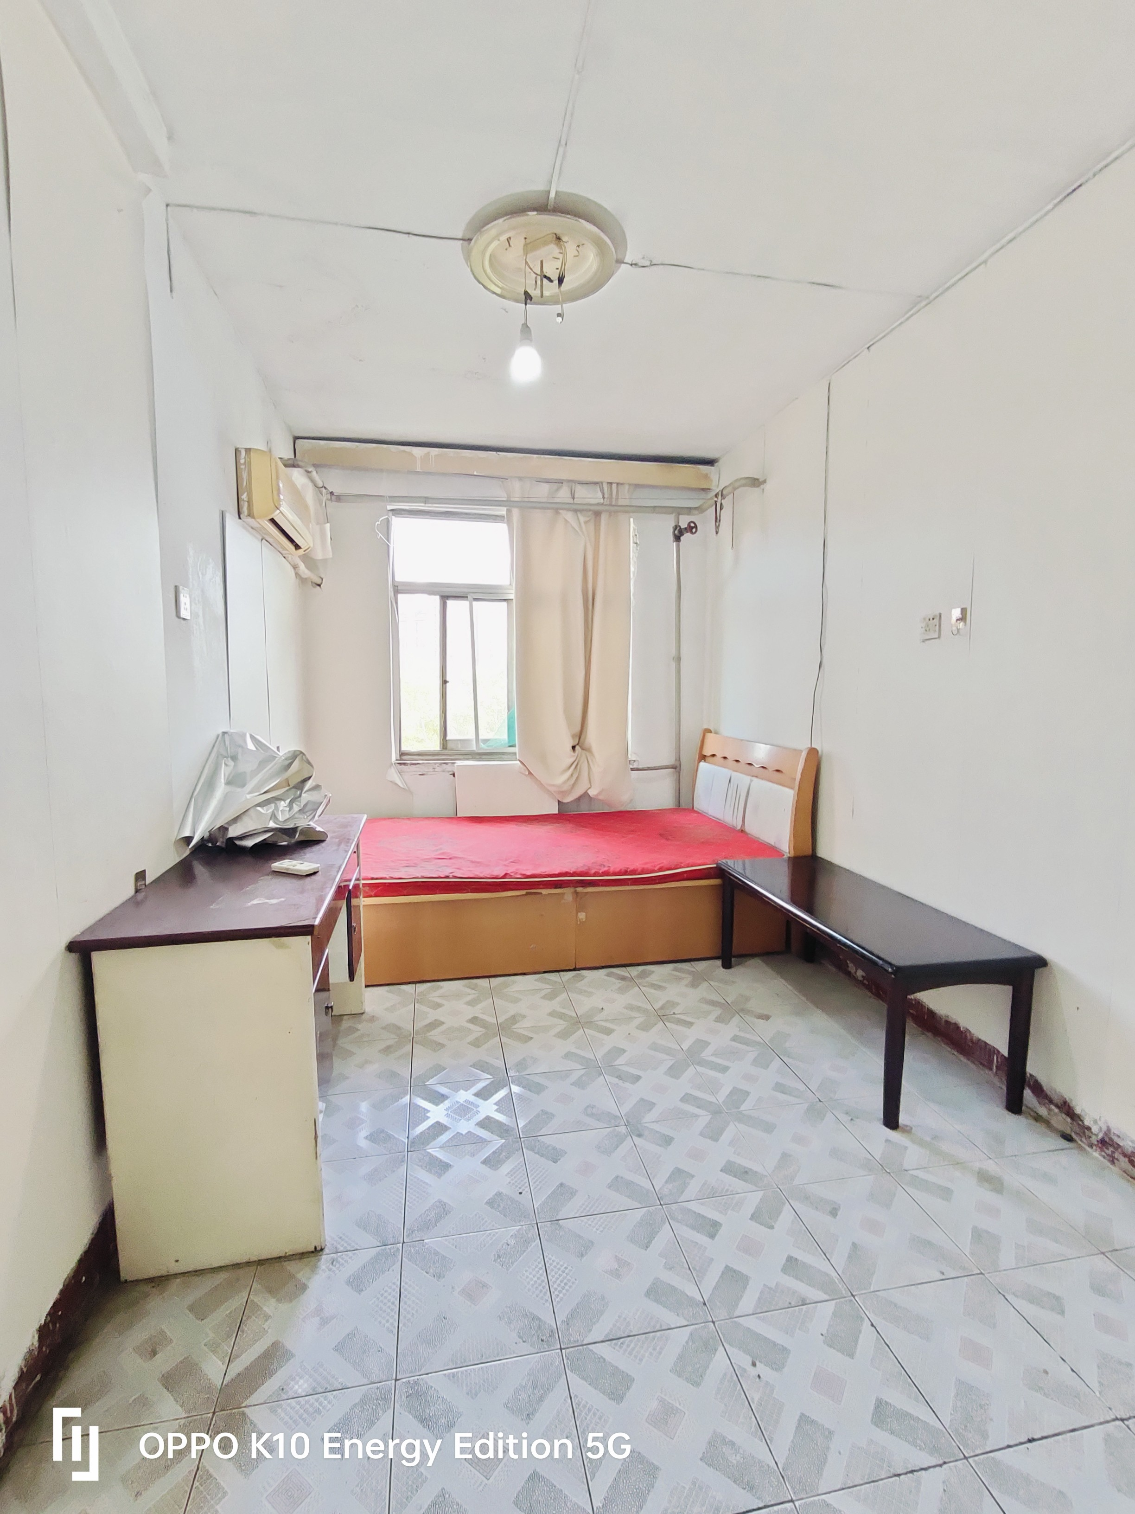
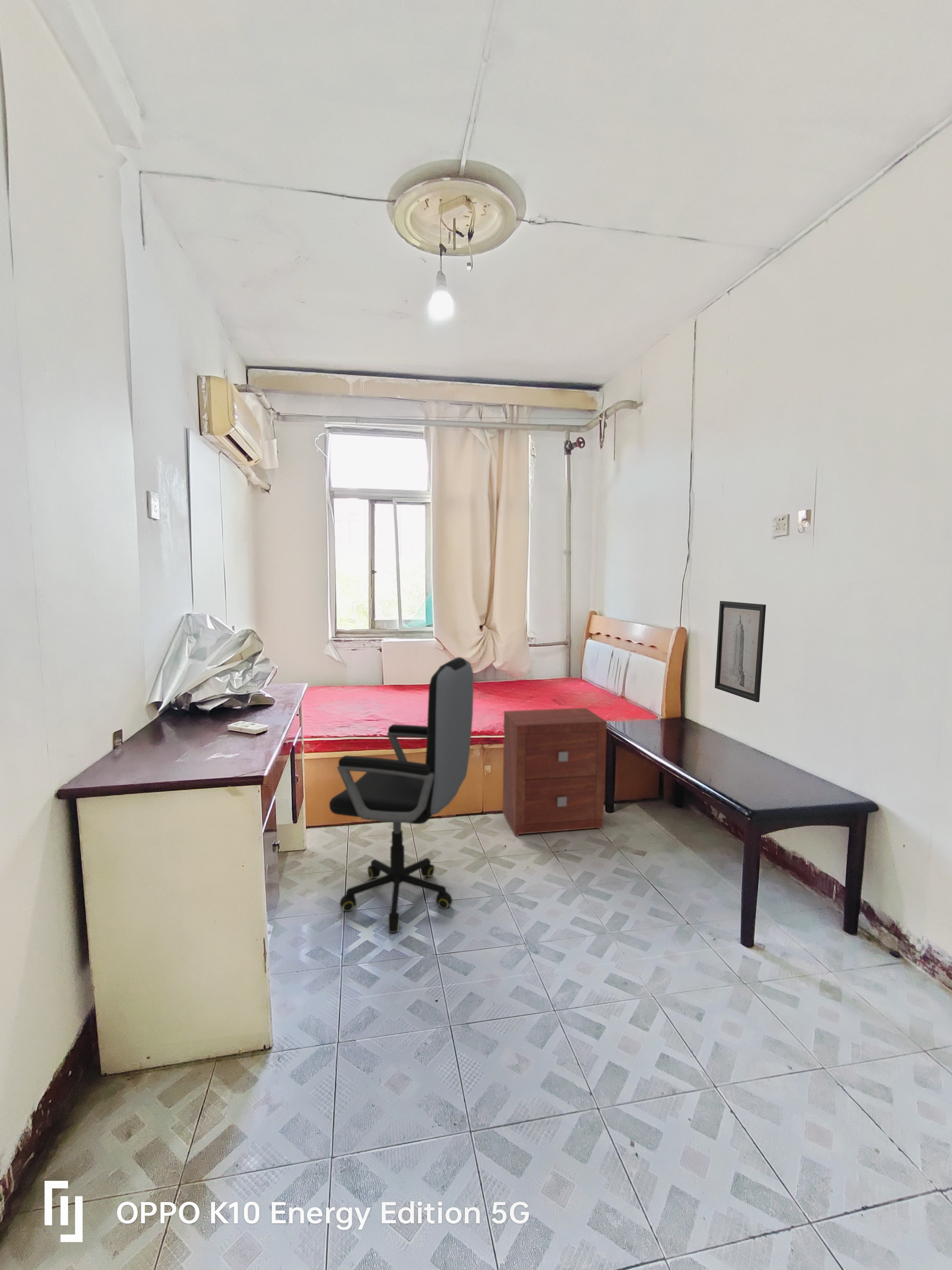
+ office chair (406, 782)
+ wall art (738, 649)
+ nightstand (553, 769)
